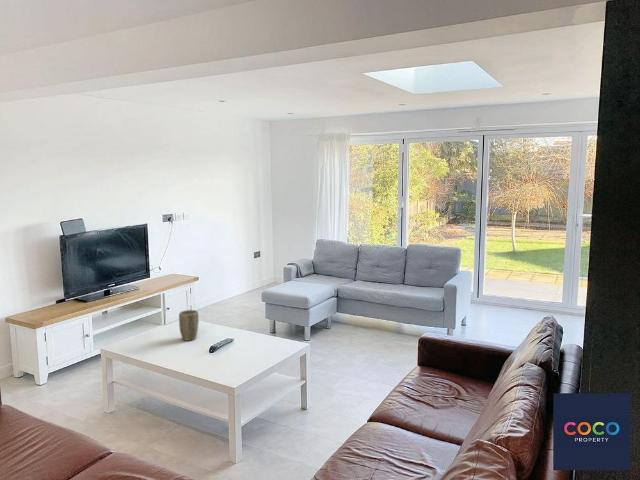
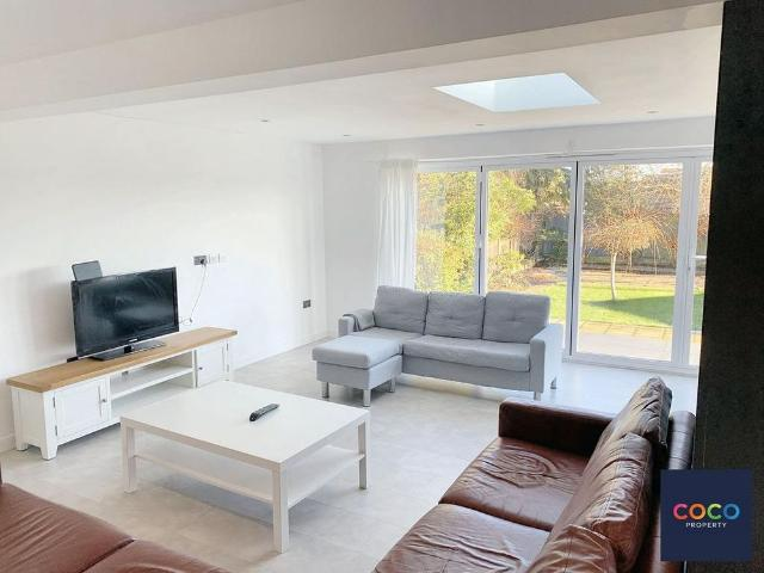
- plant pot (189, 325)
